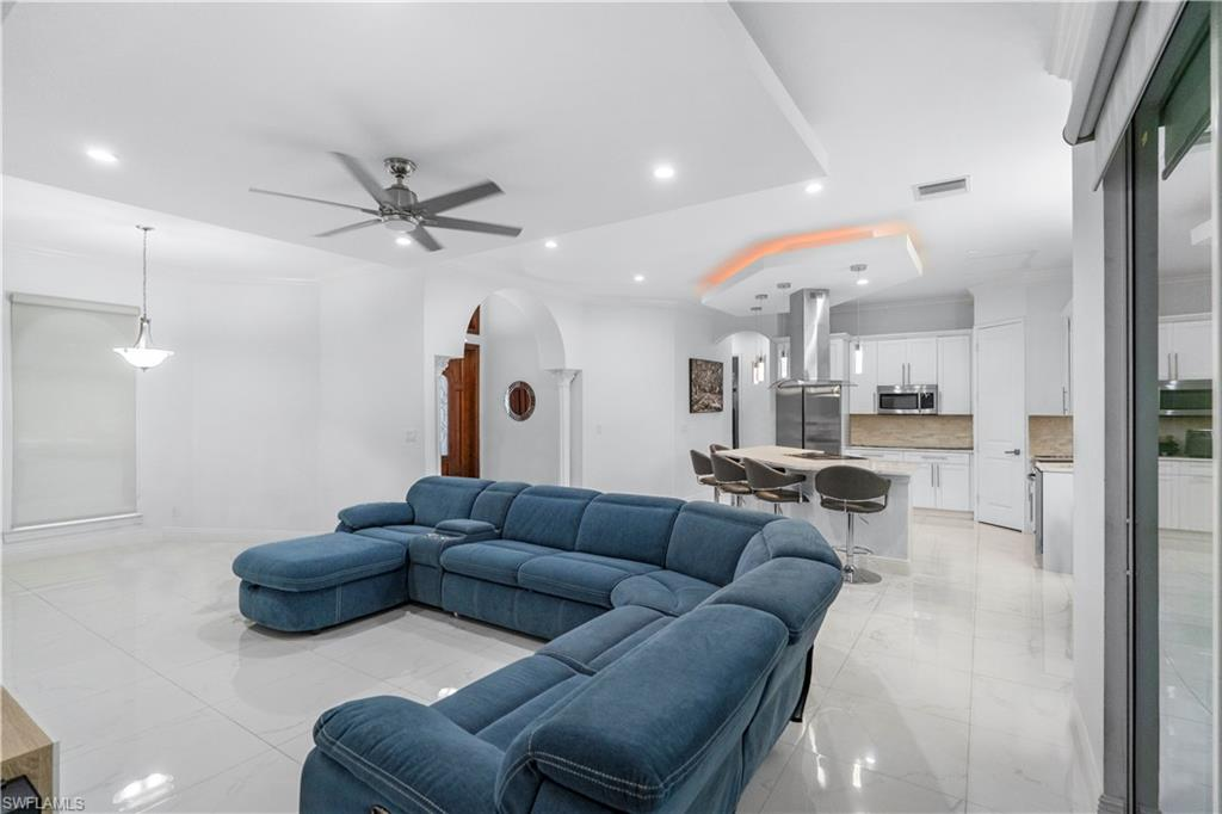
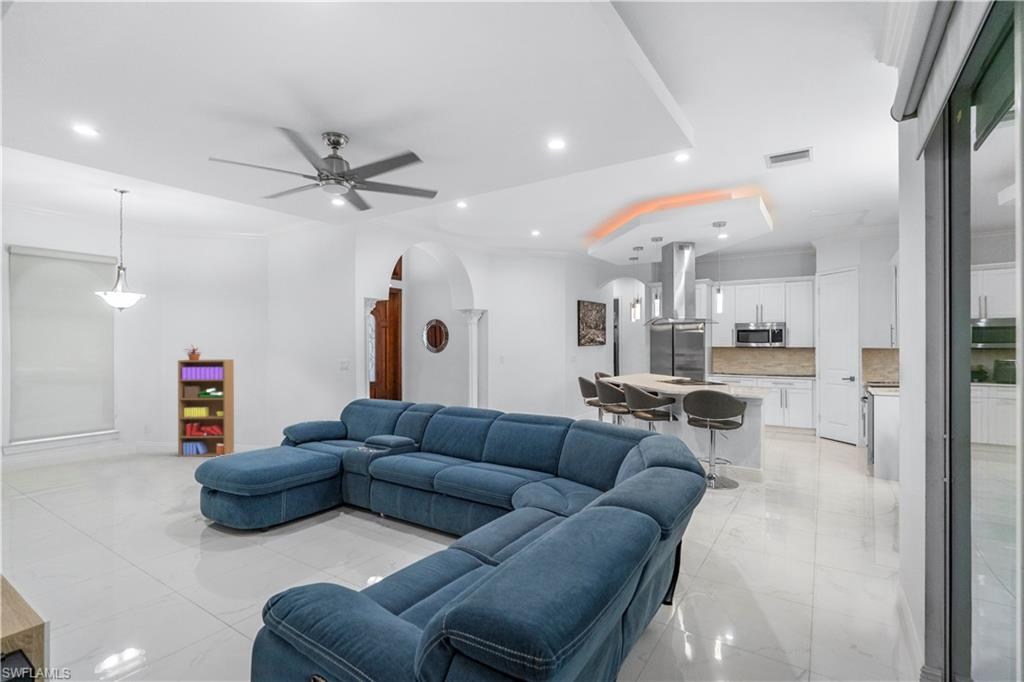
+ bookshelf (205, 407)
+ potted plant (193, 351)
